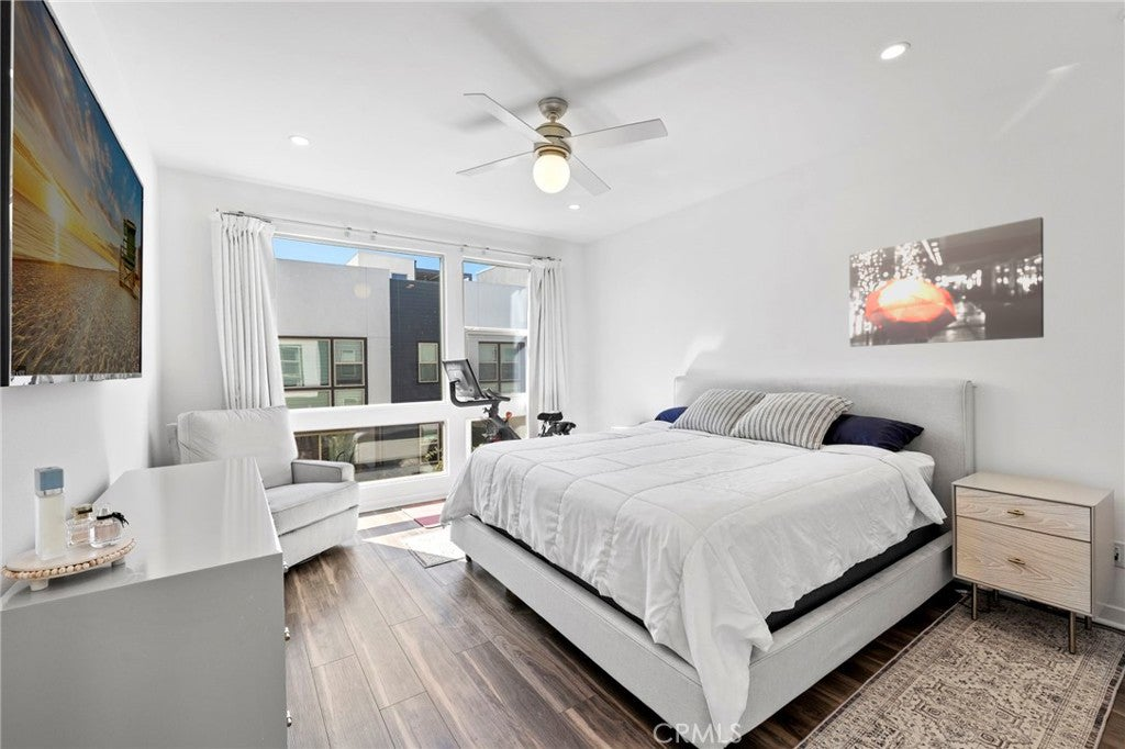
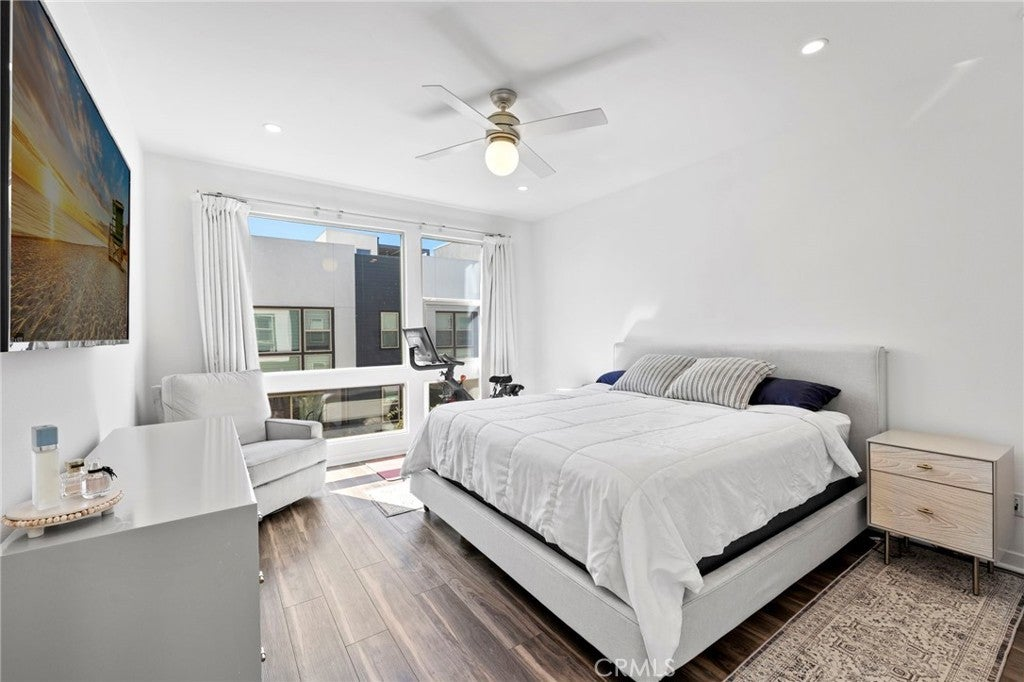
- wall art (933, 290)
